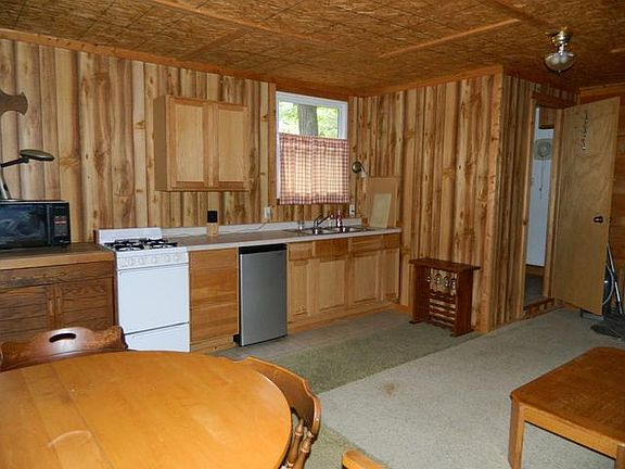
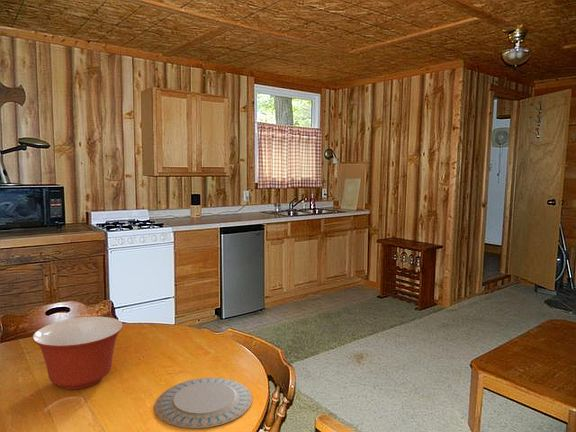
+ chinaware (204, 398)
+ mixing bowl (80, 354)
